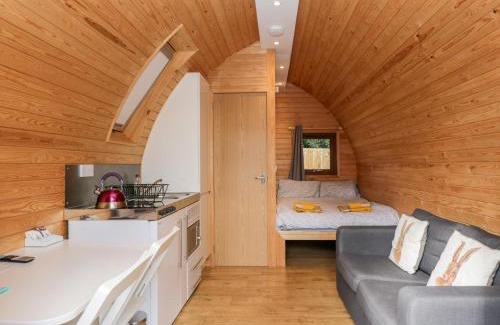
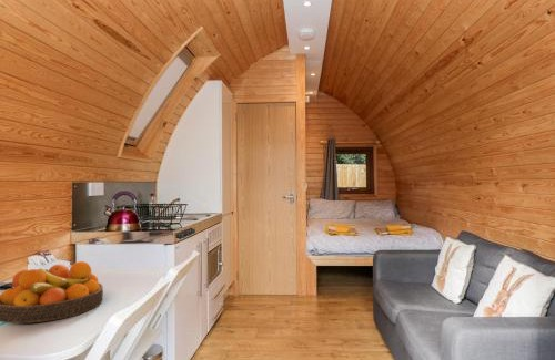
+ fruit bowl (51, 286)
